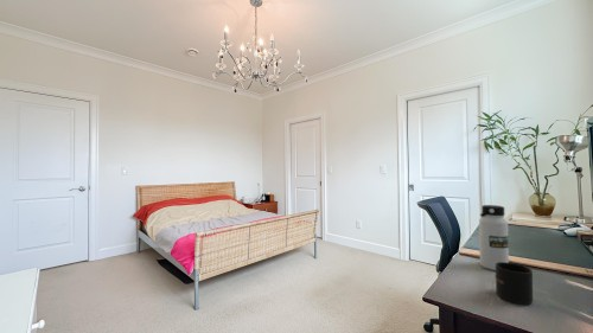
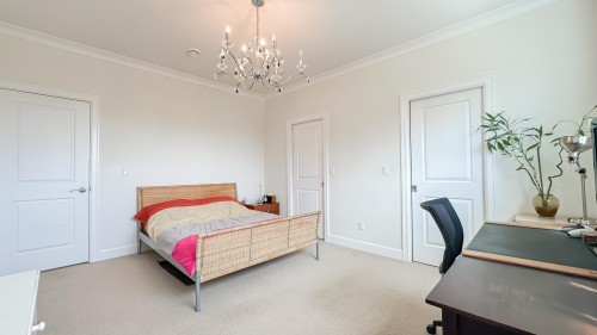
- mug (514, 281)
- water bottle (493, 236)
